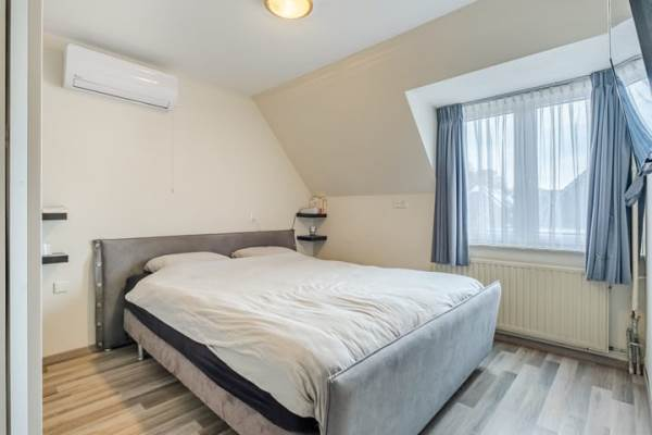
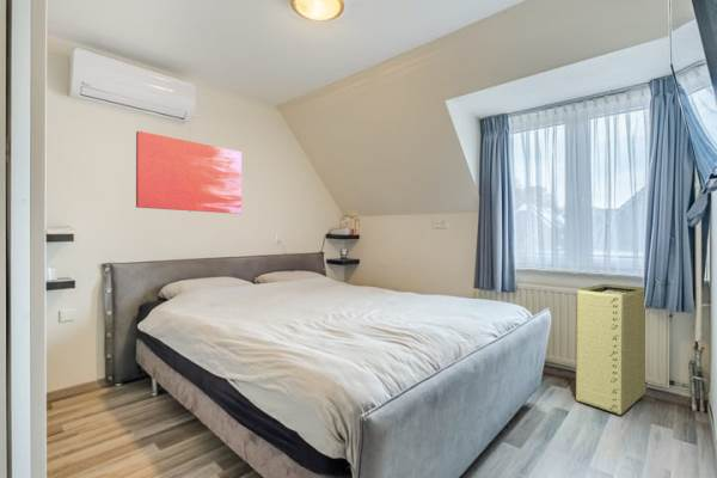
+ laundry hamper (612, 343)
+ wall art (194, 177)
